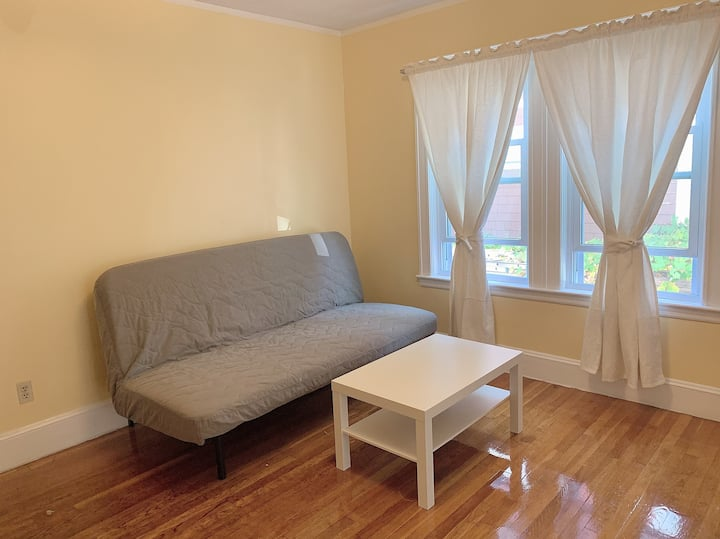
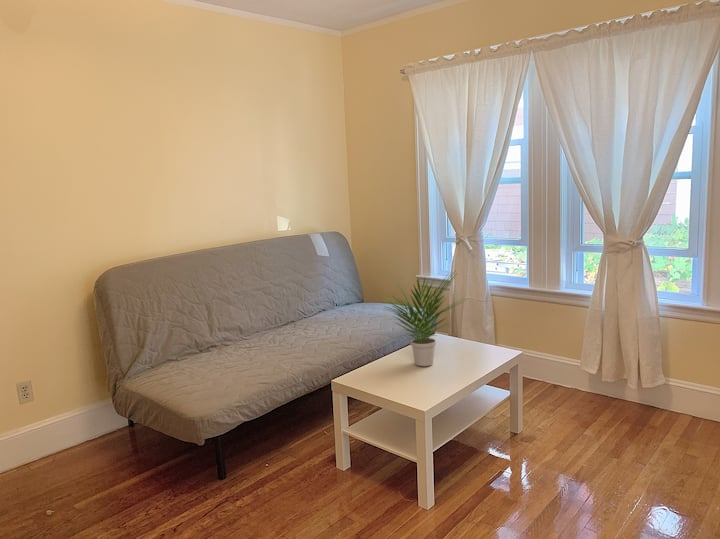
+ potted plant (420, 318)
